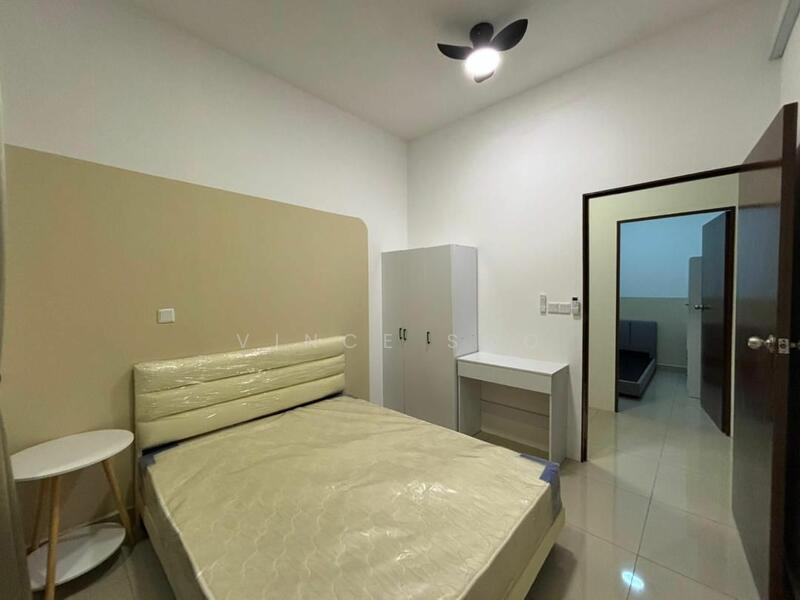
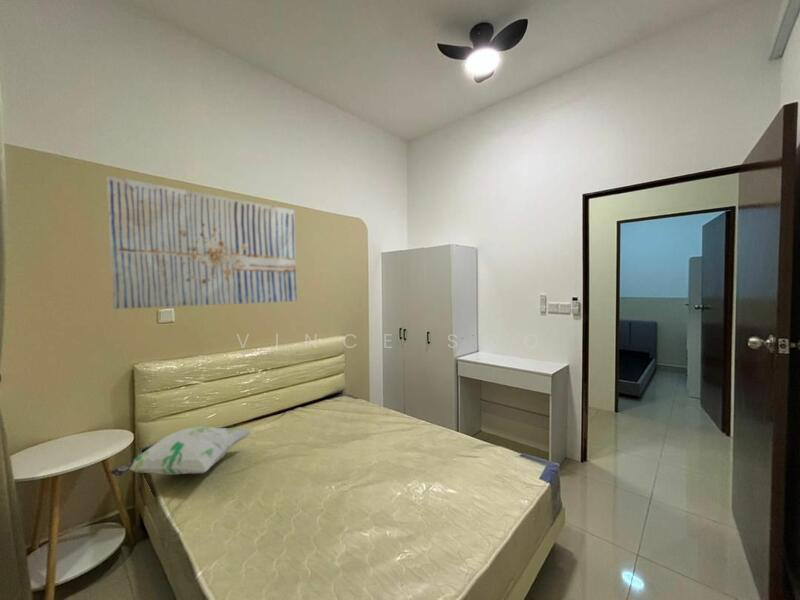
+ decorative pillow (188, 449)
+ wall art (219, 250)
